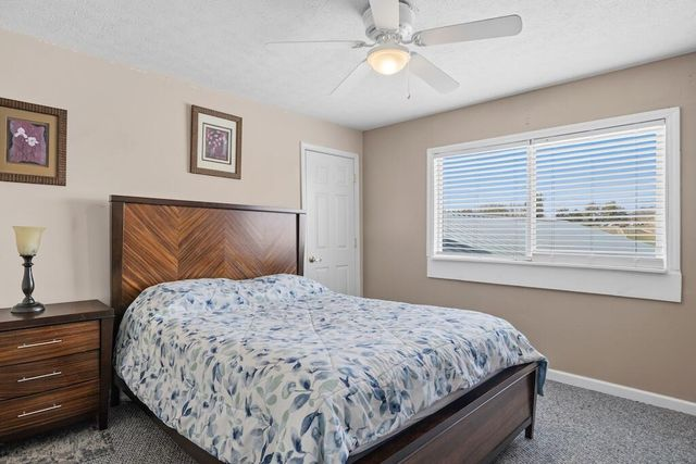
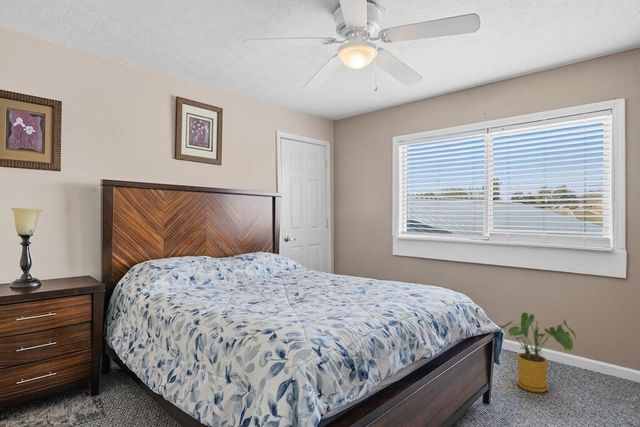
+ house plant (535, 350)
